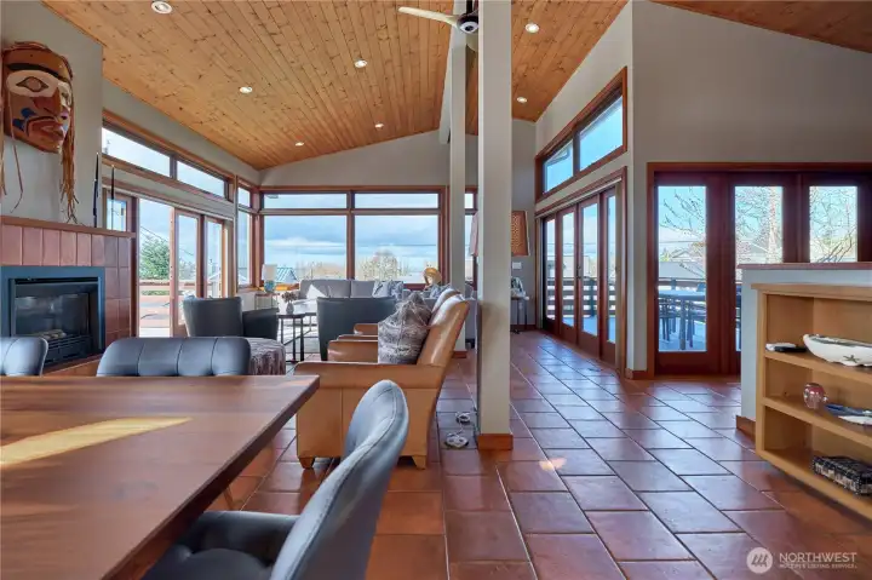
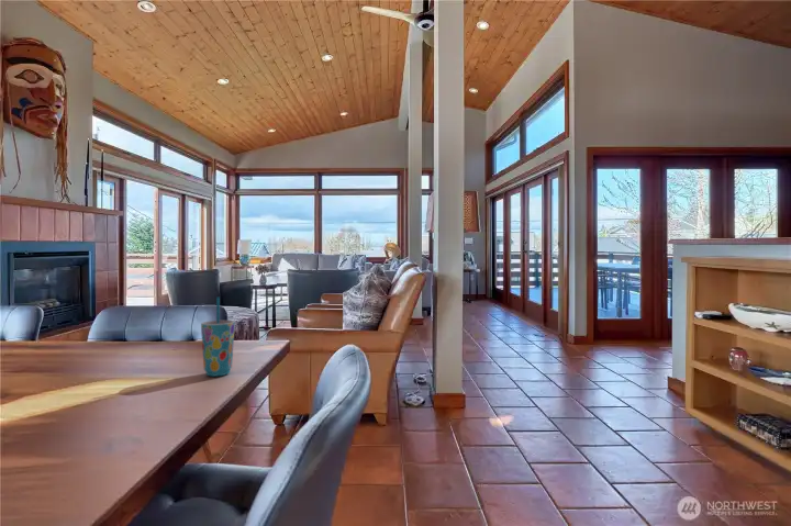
+ cup (218, 335)
